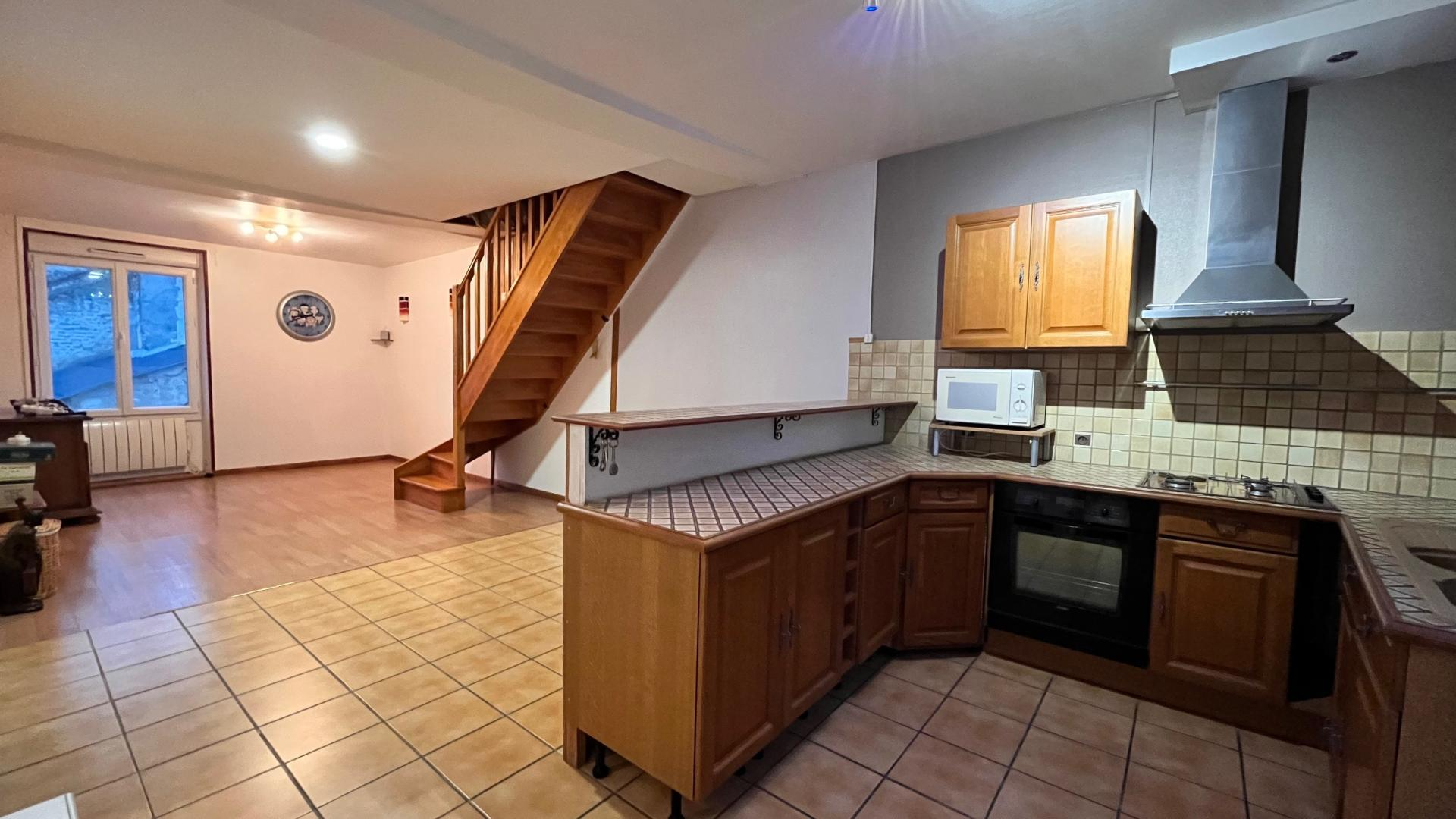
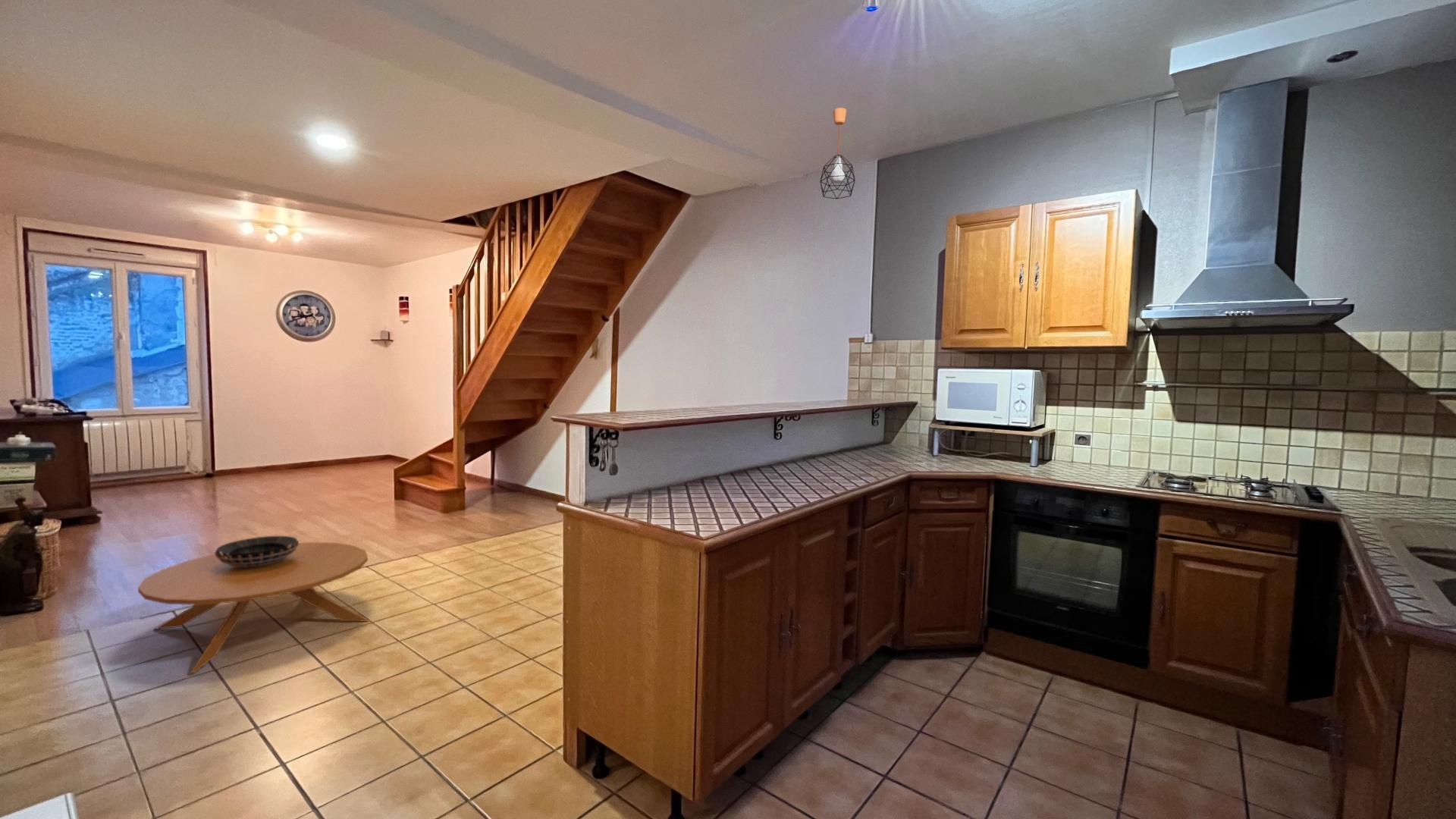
+ coffee table (263, 595)
+ decorative bowl (257, 553)
+ pendant light (838, 152)
